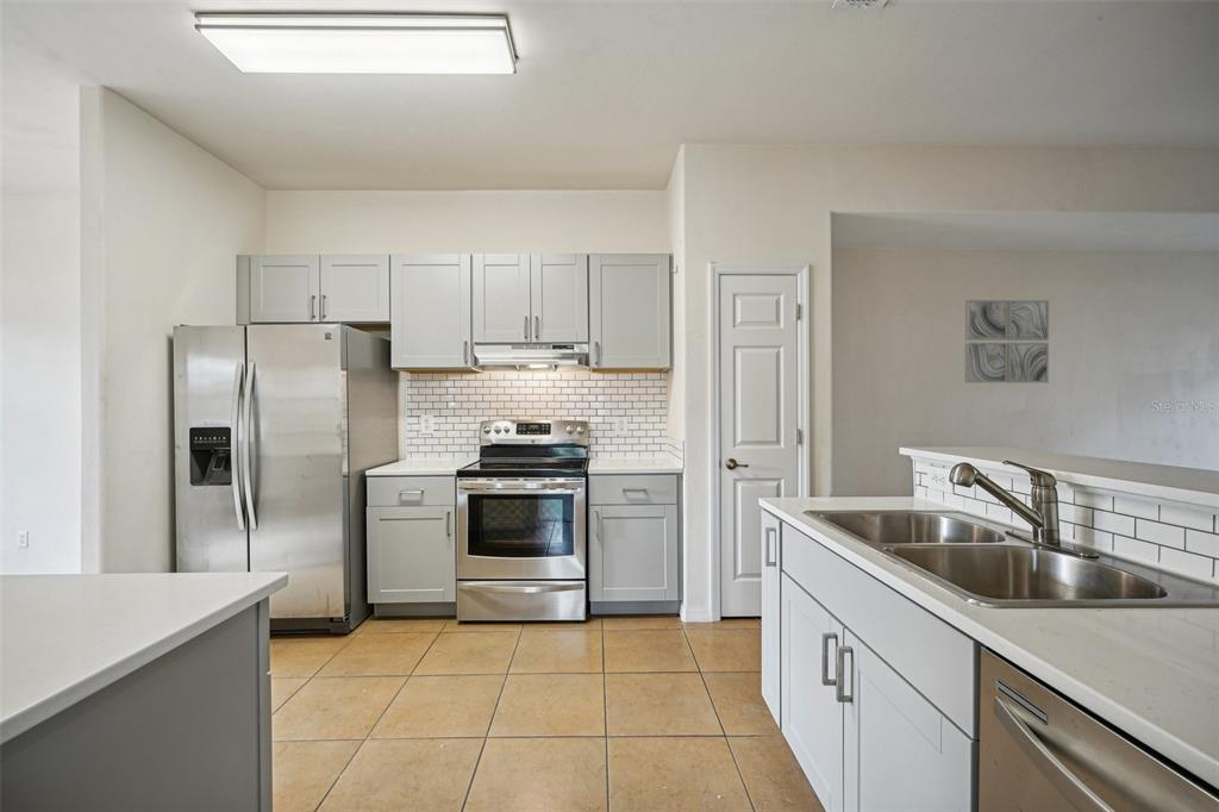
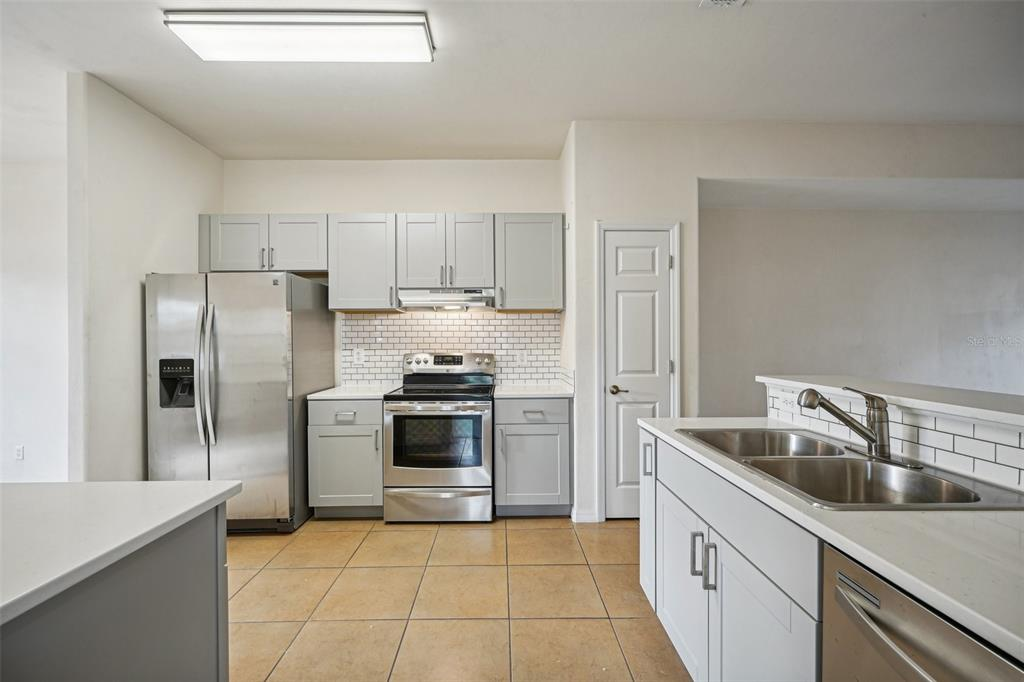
- wall art (1006, 339)
